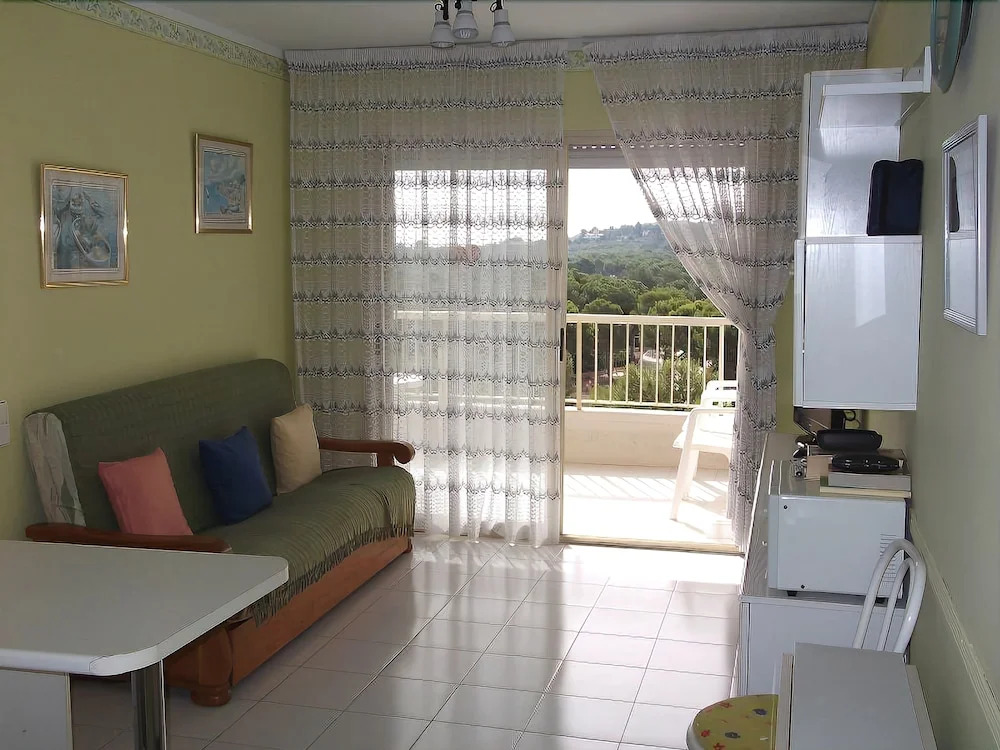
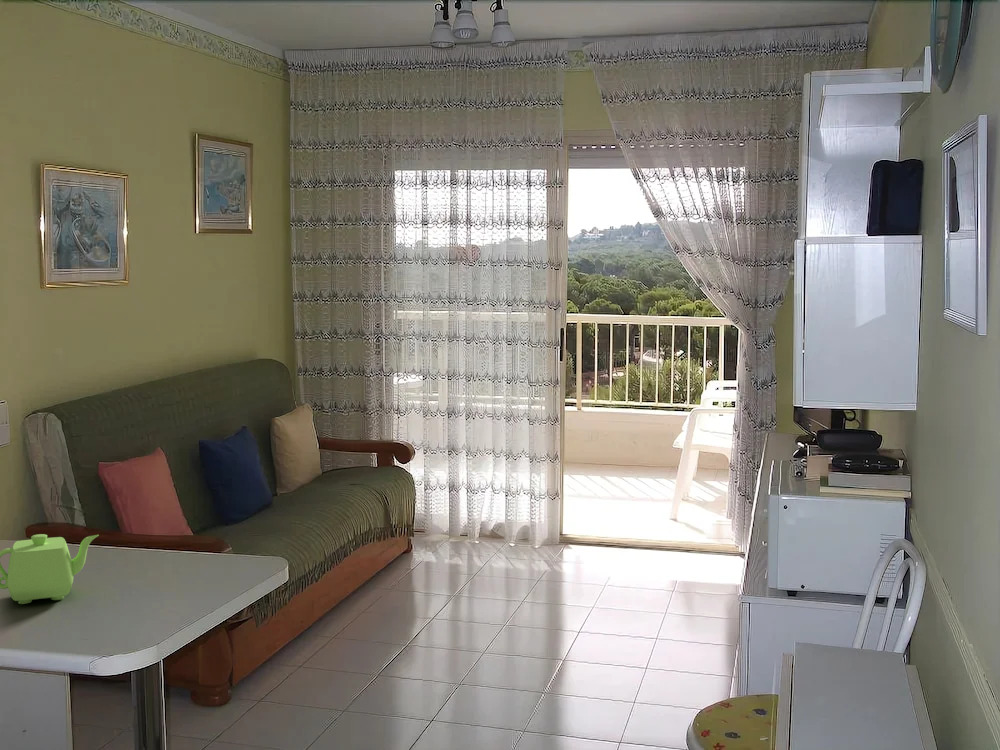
+ teapot (48, 565)
